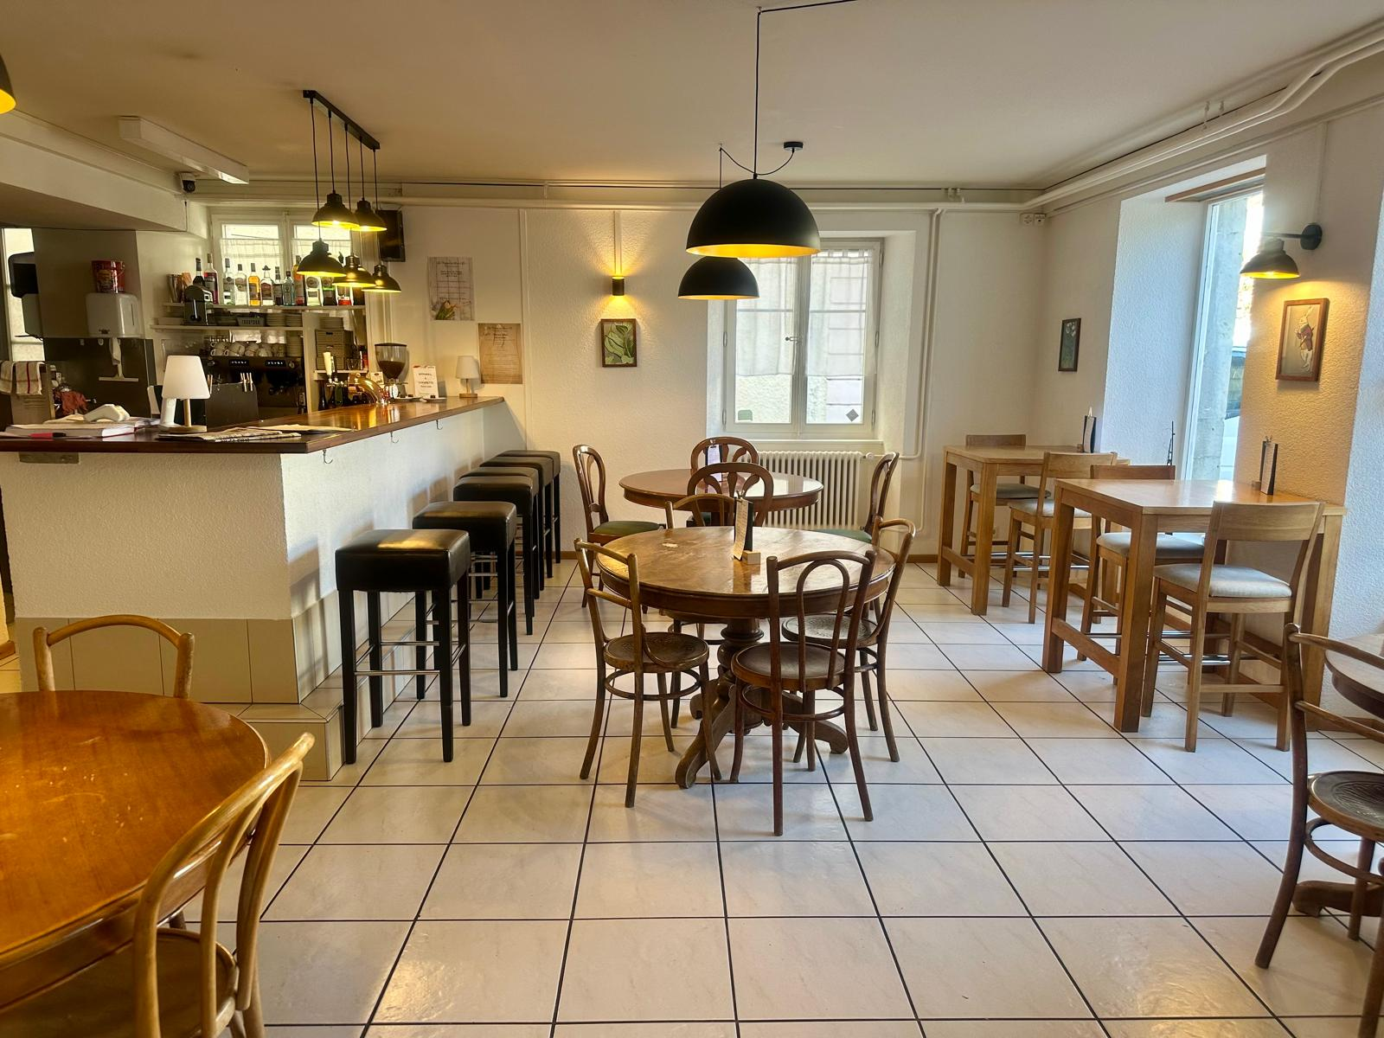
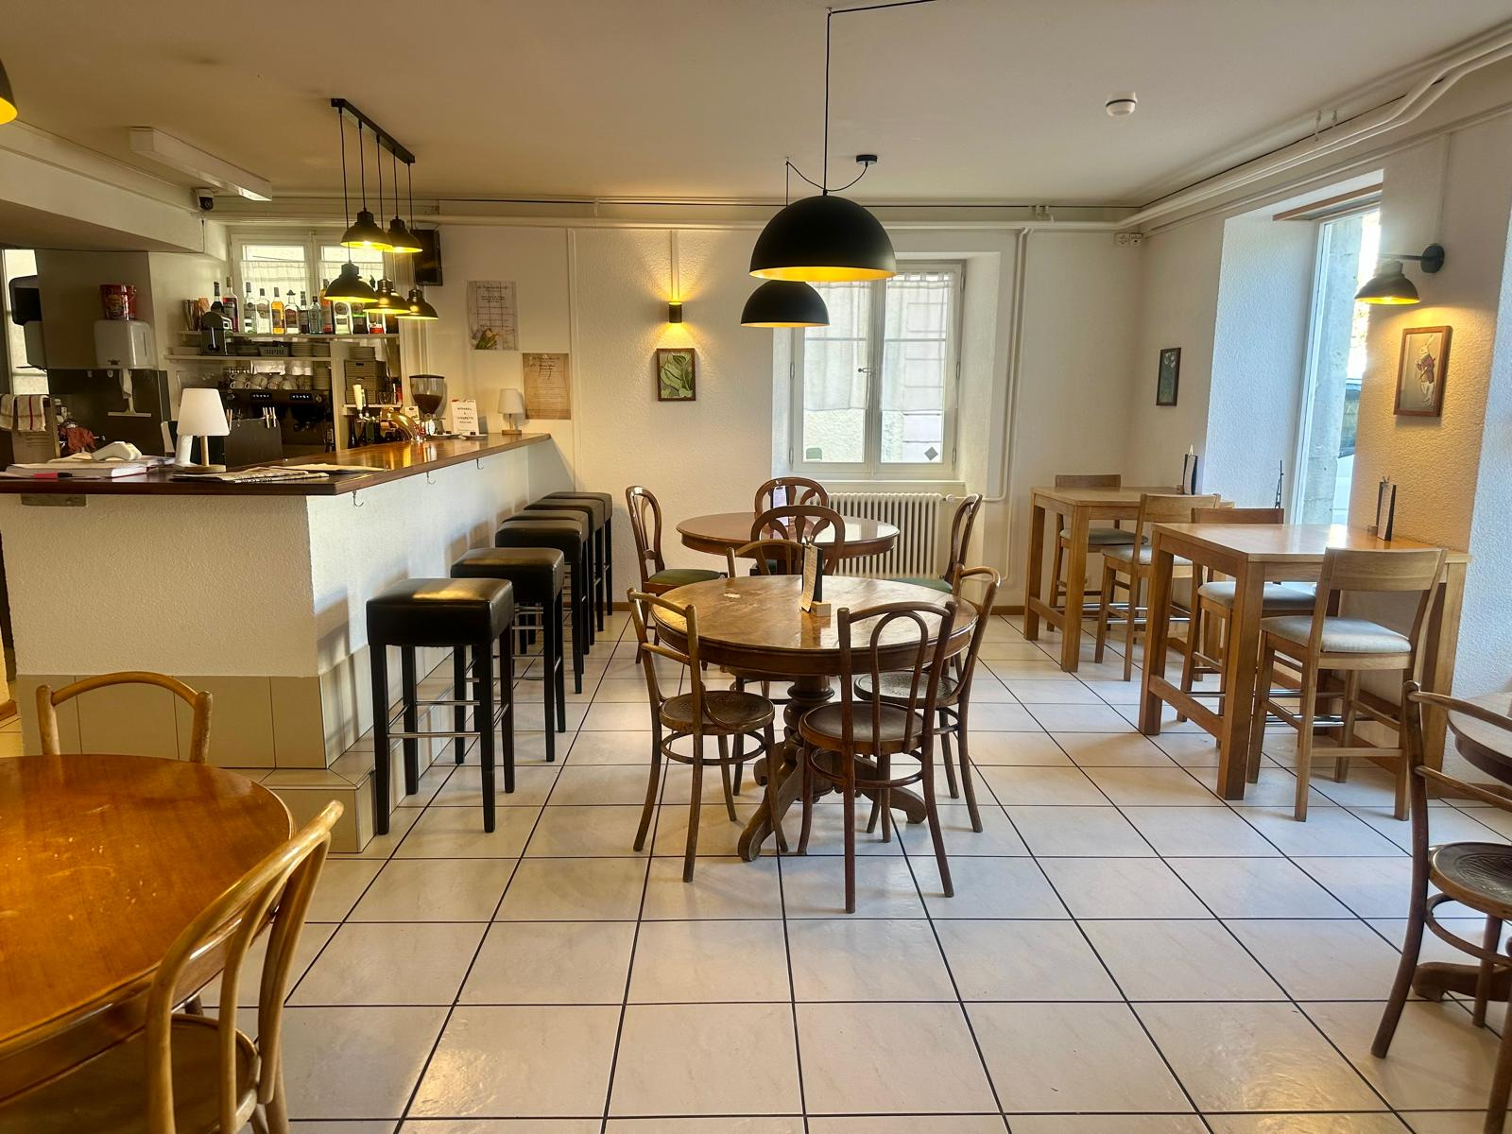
+ smoke detector (1120, 104)
